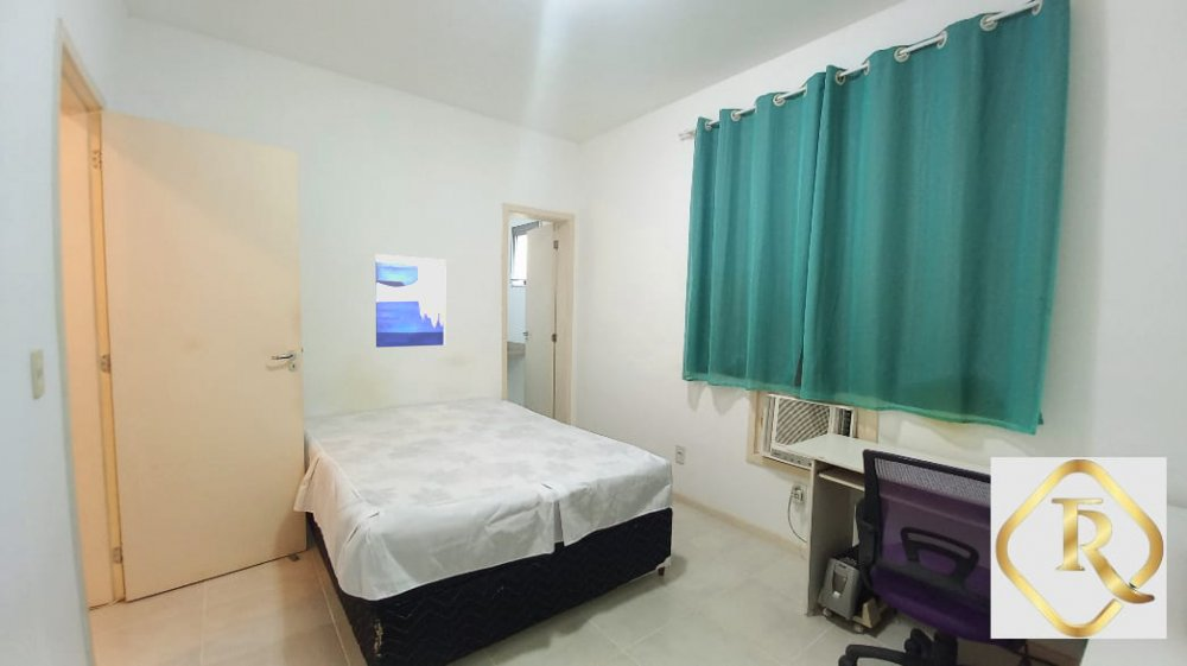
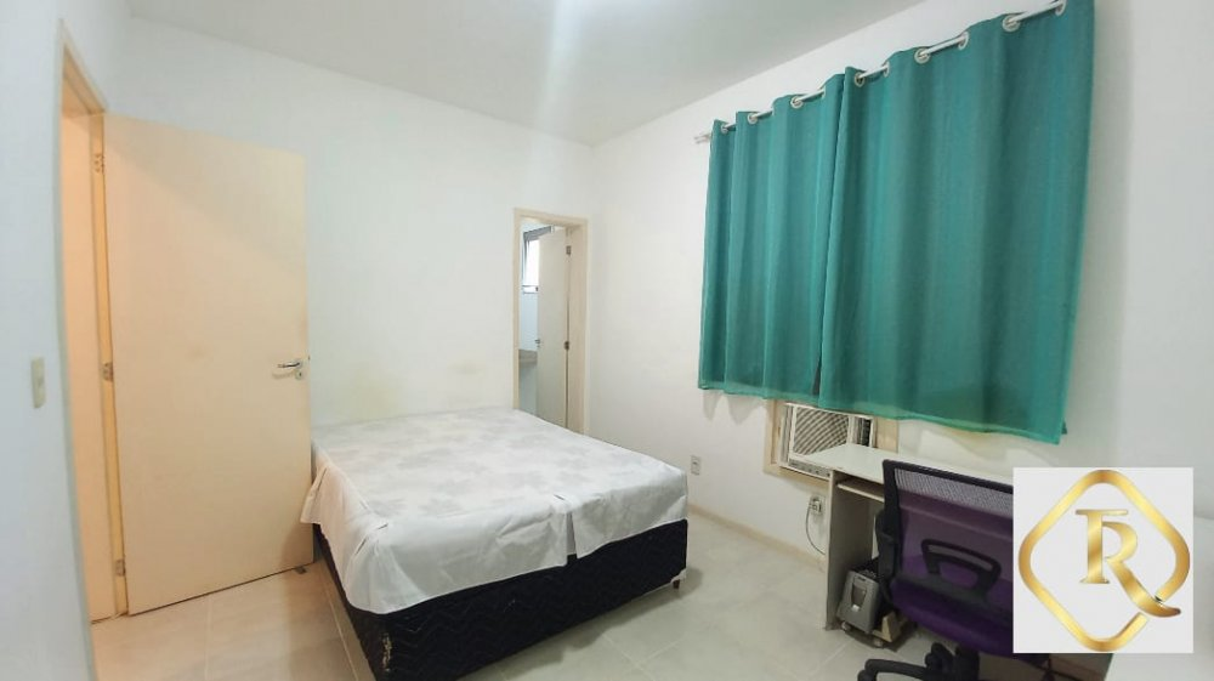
- wall art (412, 302)
